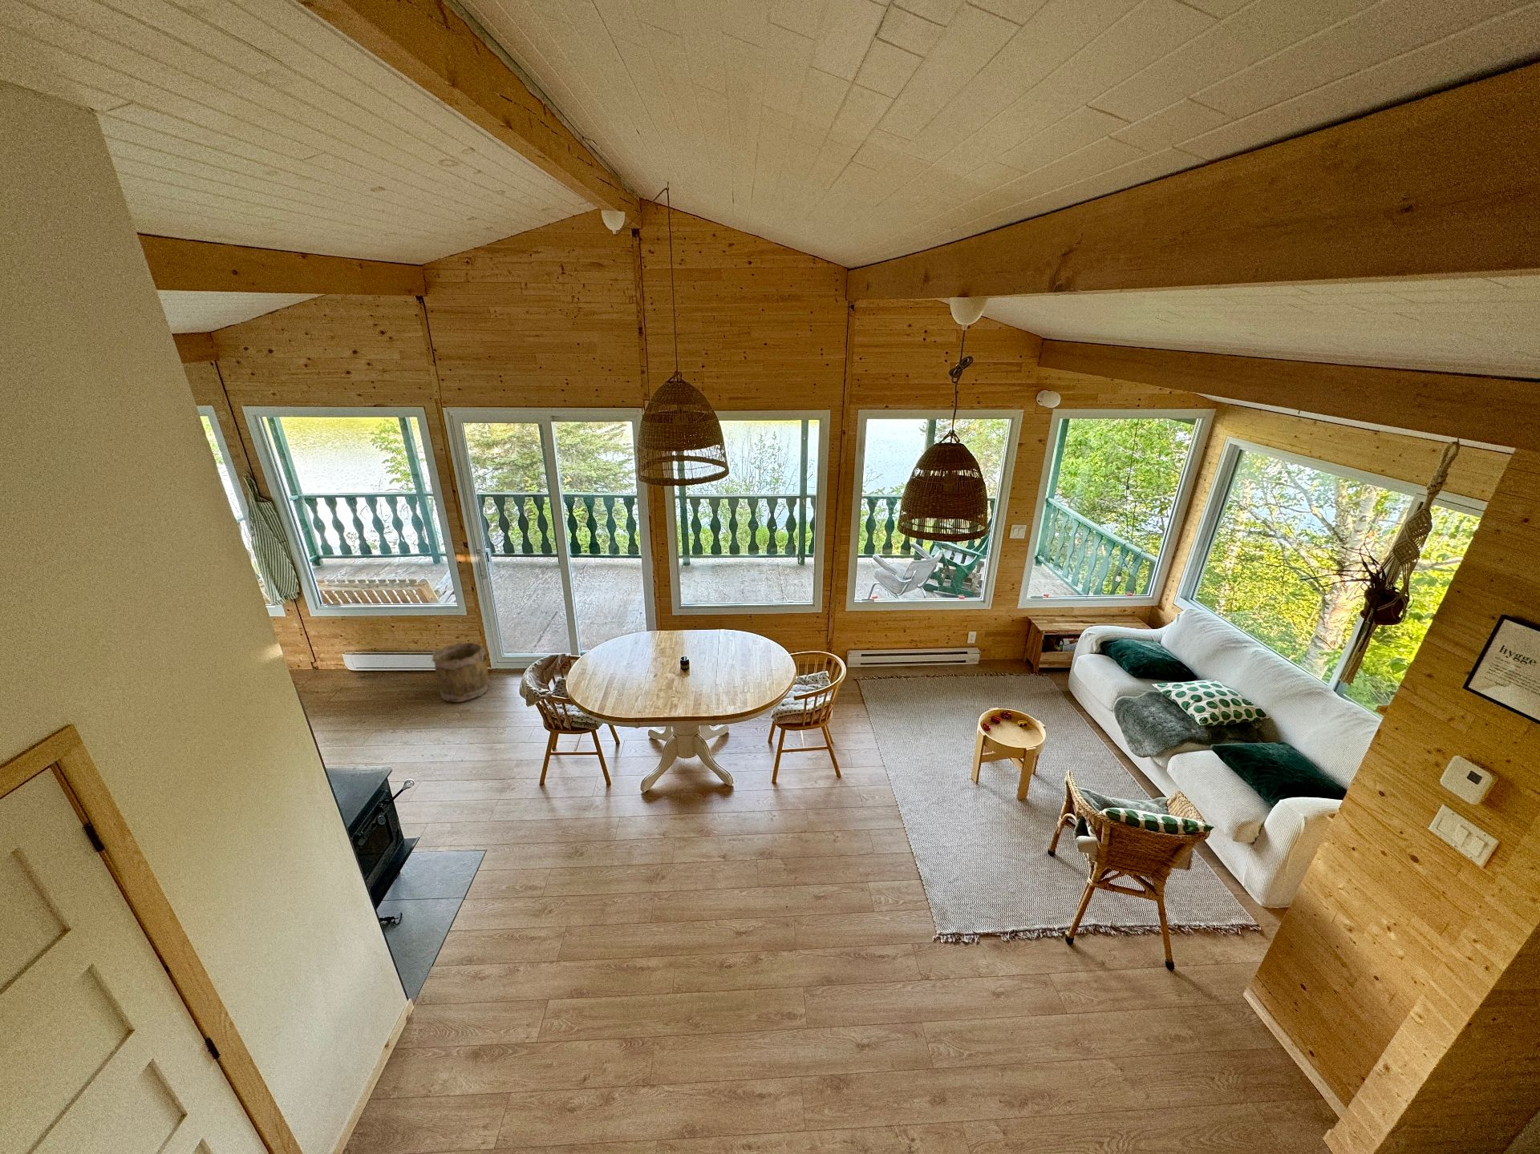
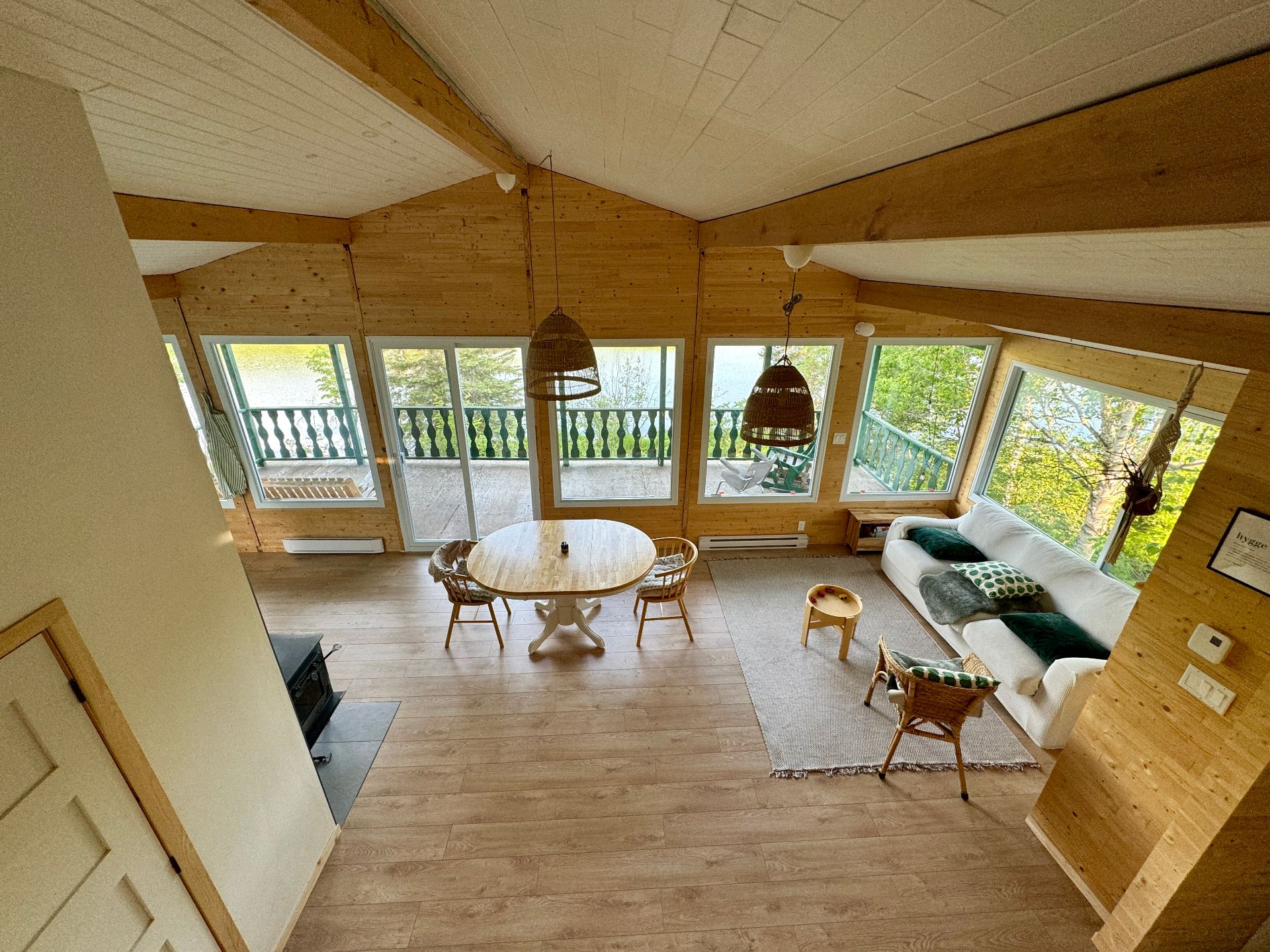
- bucket (462, 668)
